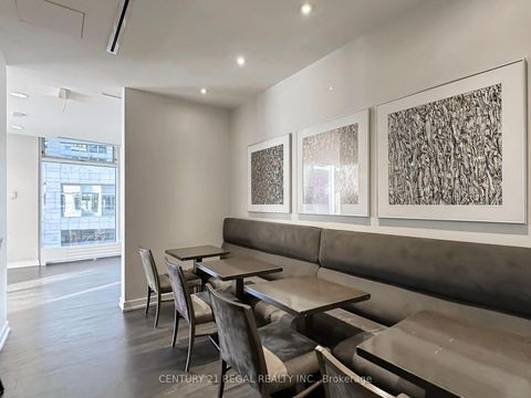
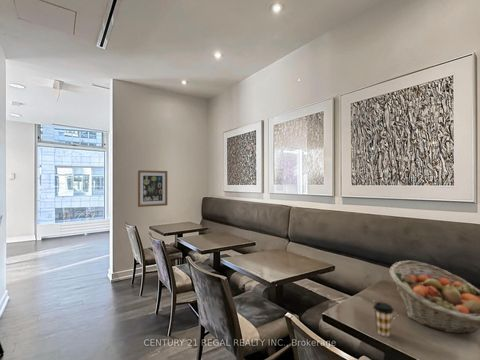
+ wall art (153, 188)
+ fruit basket (437, 293)
+ coffee cup (383, 319)
